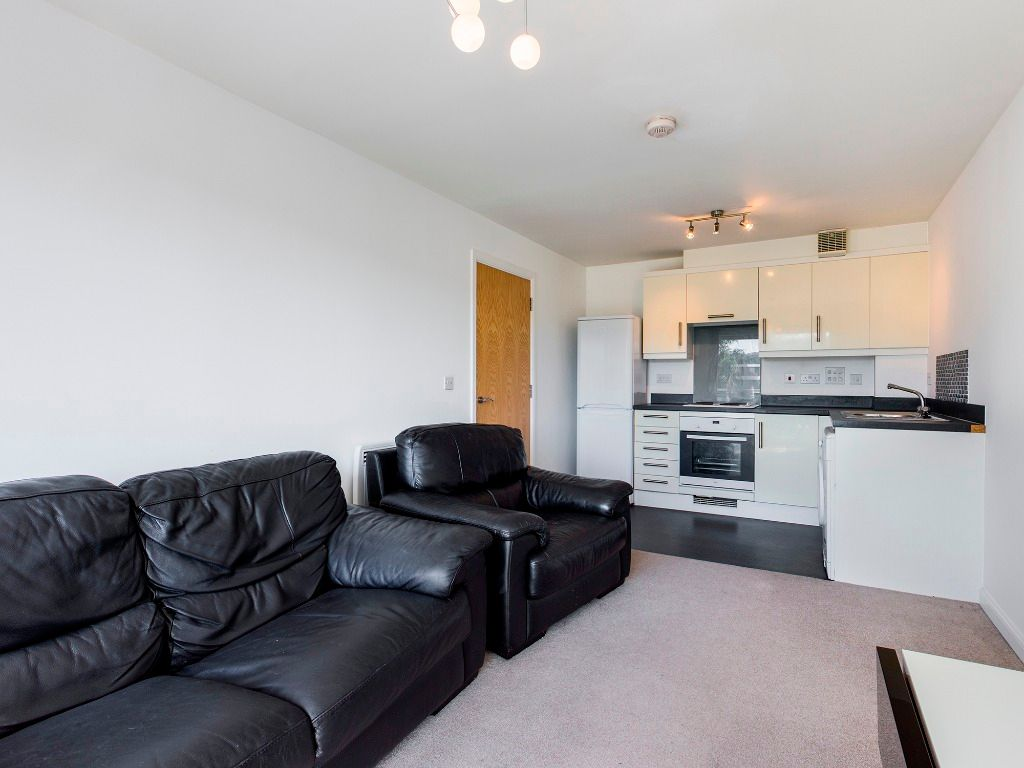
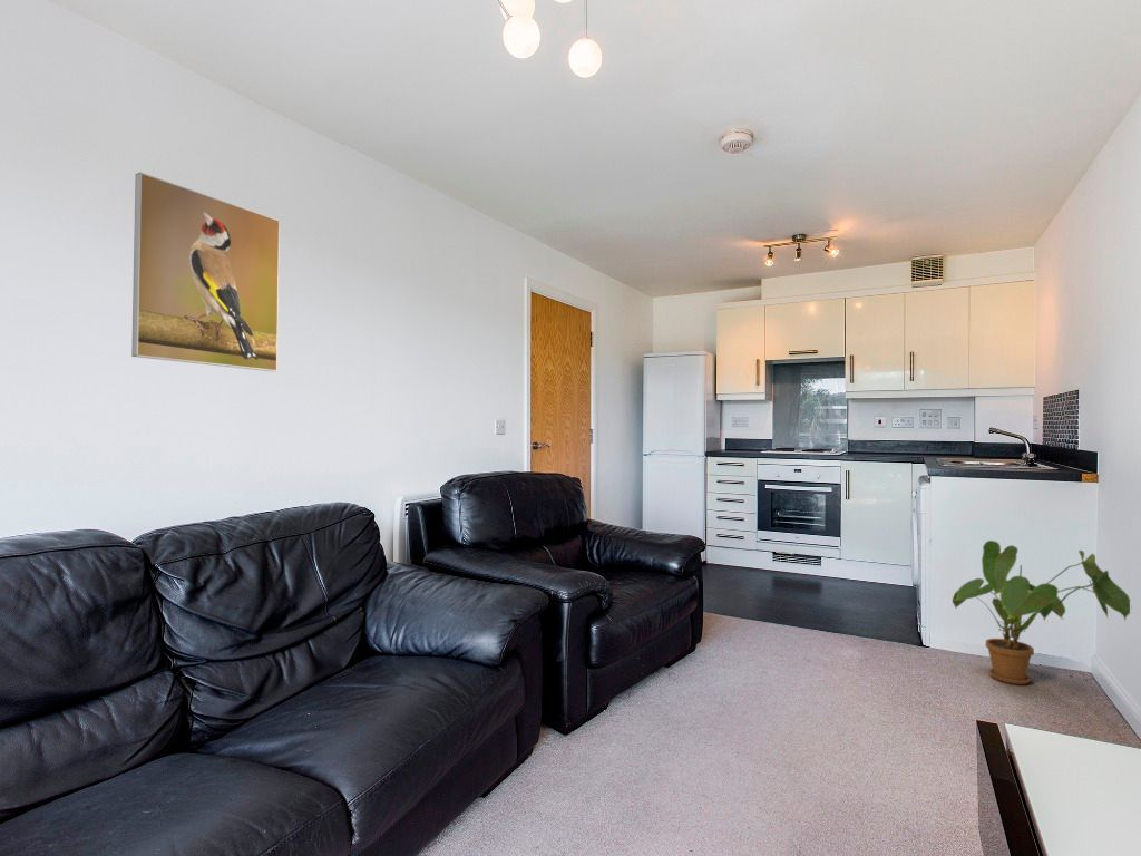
+ house plant (1032, 615)
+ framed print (213, 281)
